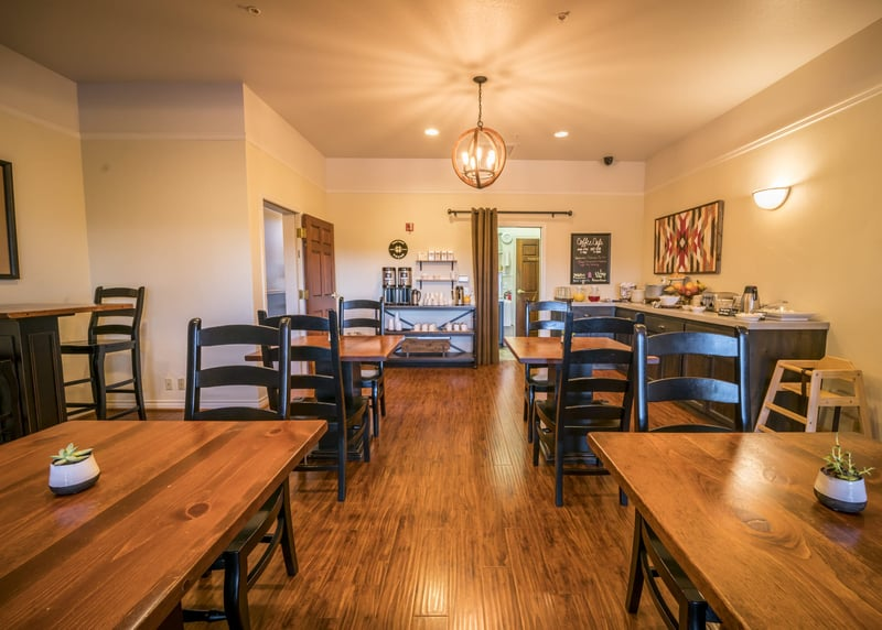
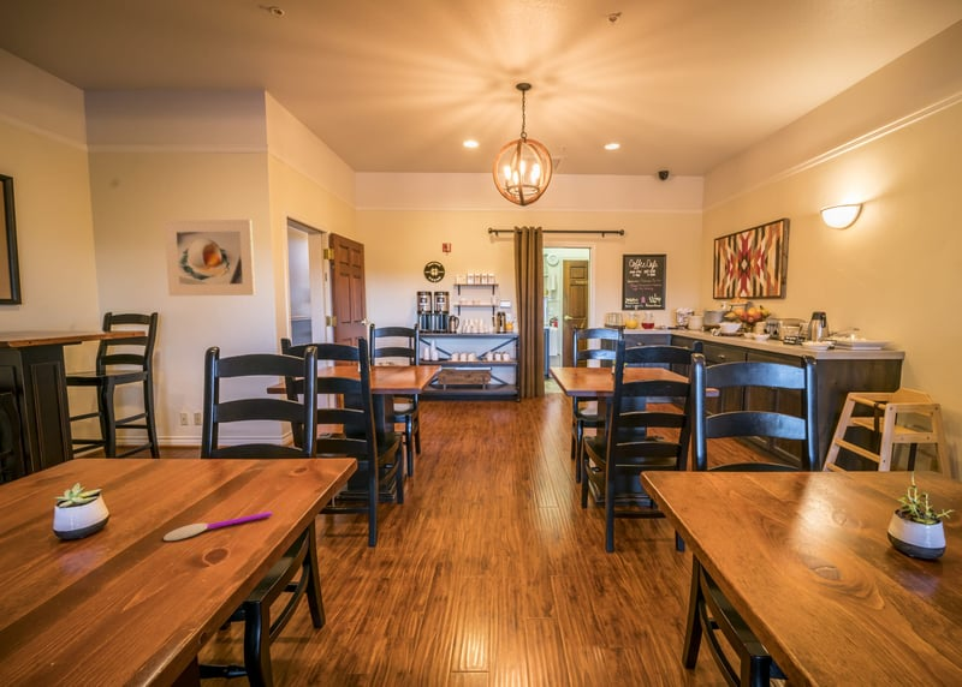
+ spoon (220, 522)
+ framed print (209, 257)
